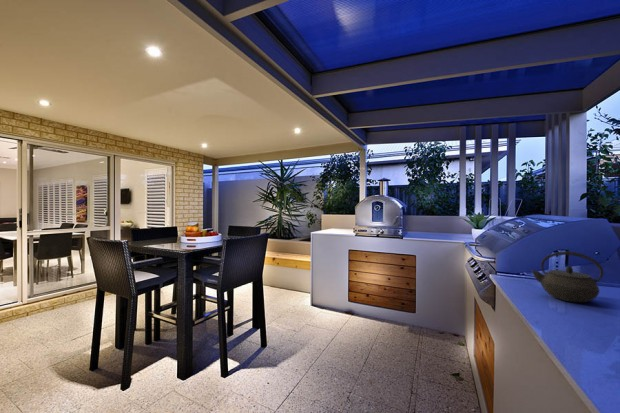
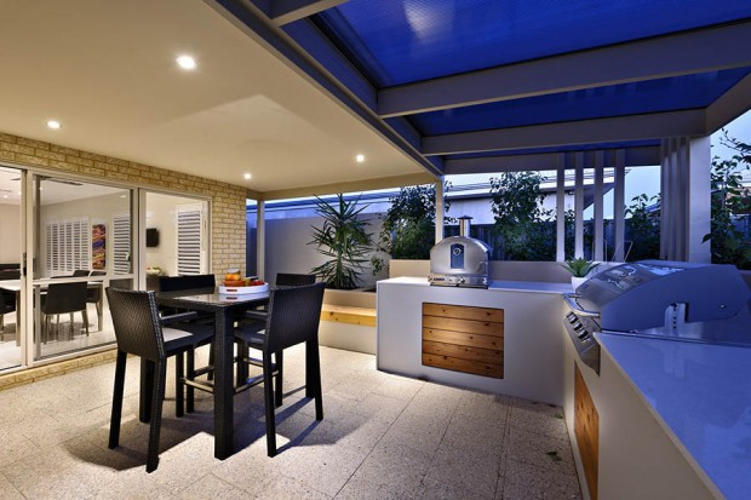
- kettle (564, 274)
